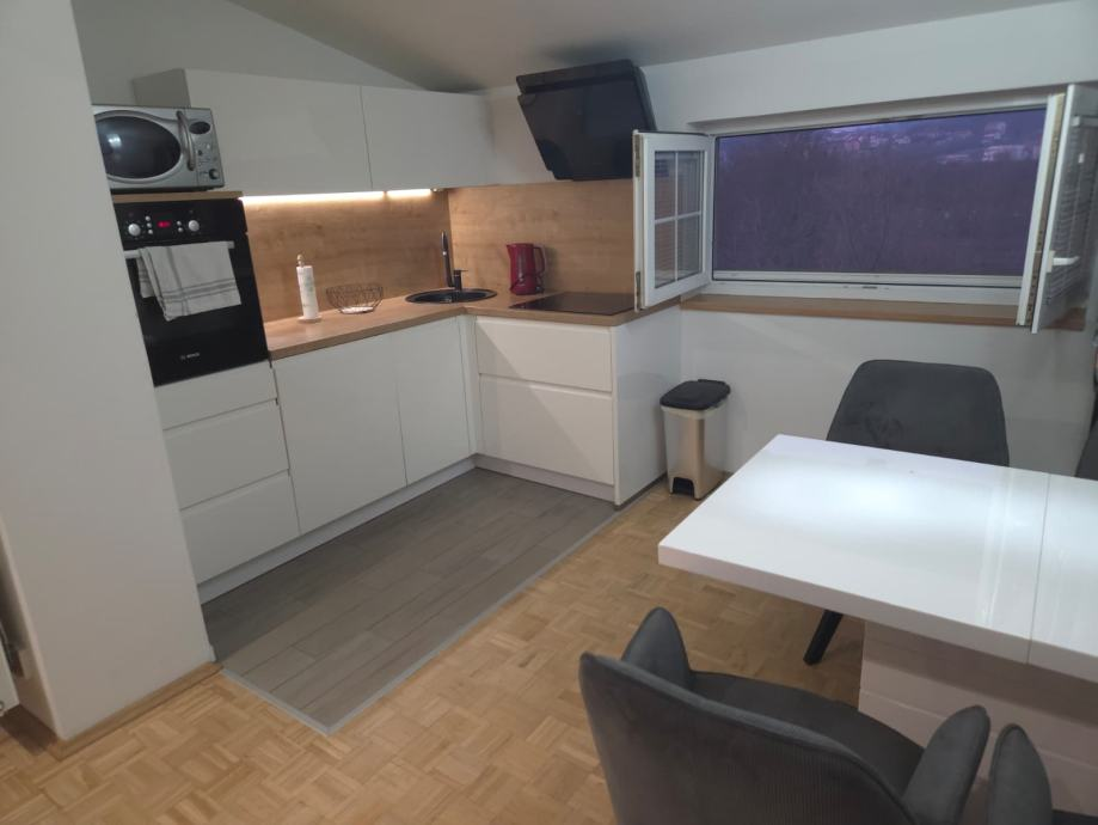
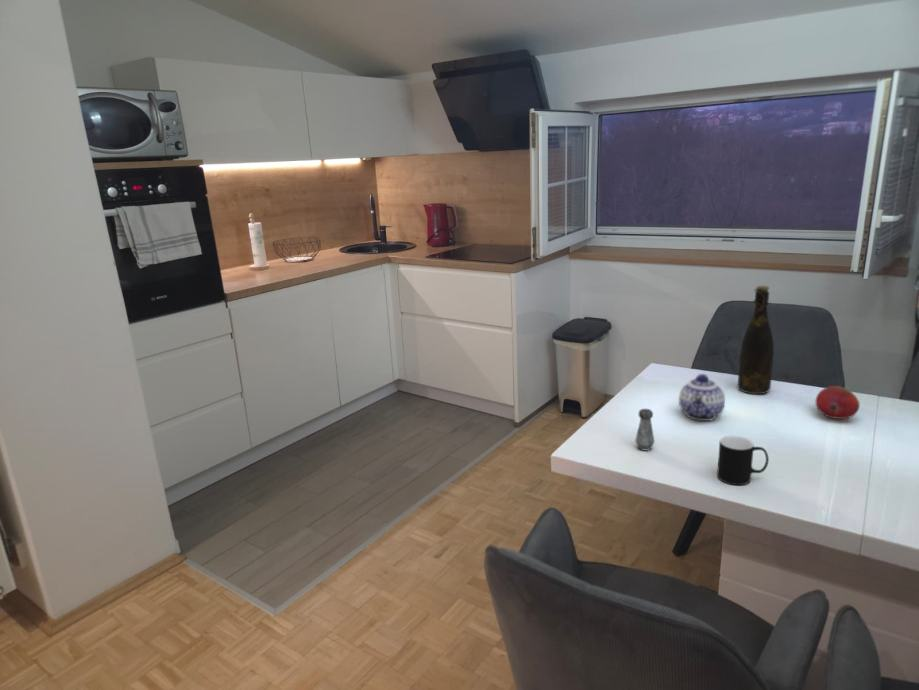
+ salt shaker (645, 429)
+ teapot (701, 395)
+ fruit (836, 401)
+ bottle (758, 339)
+ cup (743, 461)
